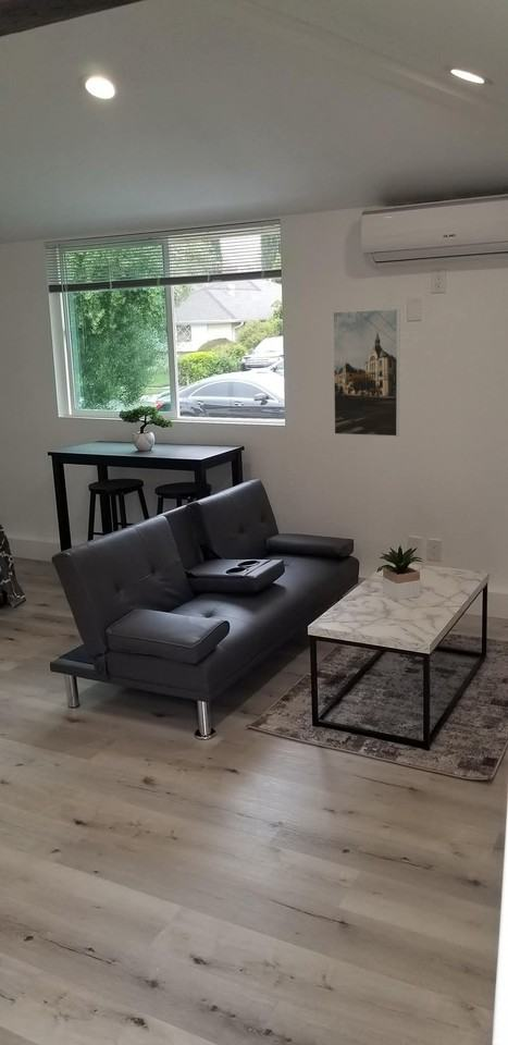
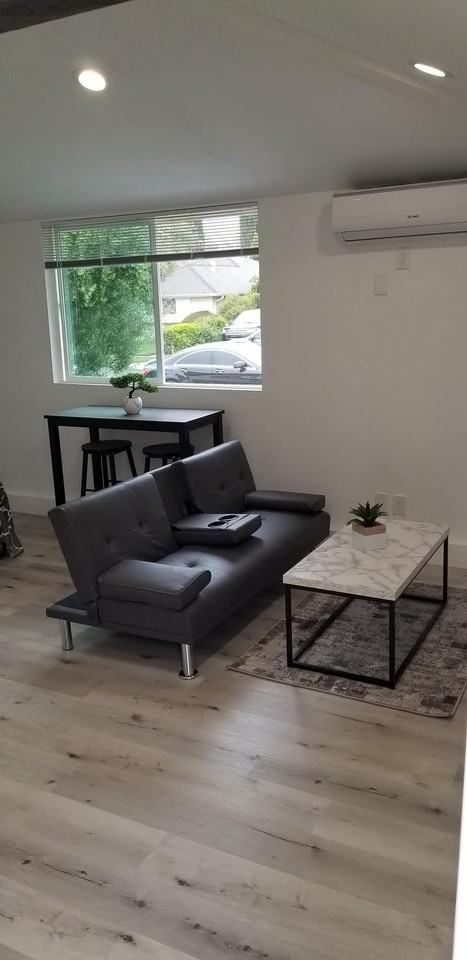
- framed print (365, 373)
